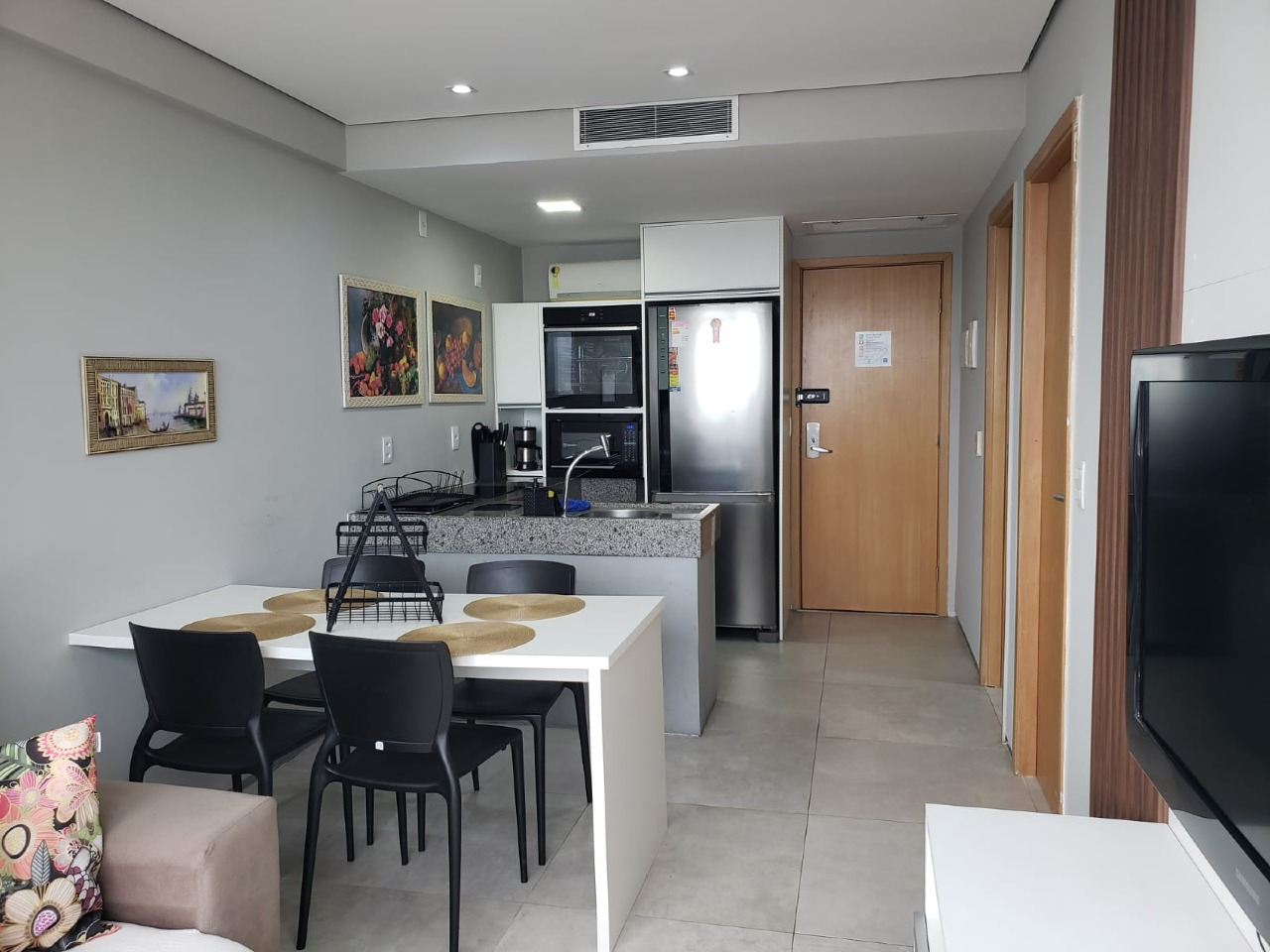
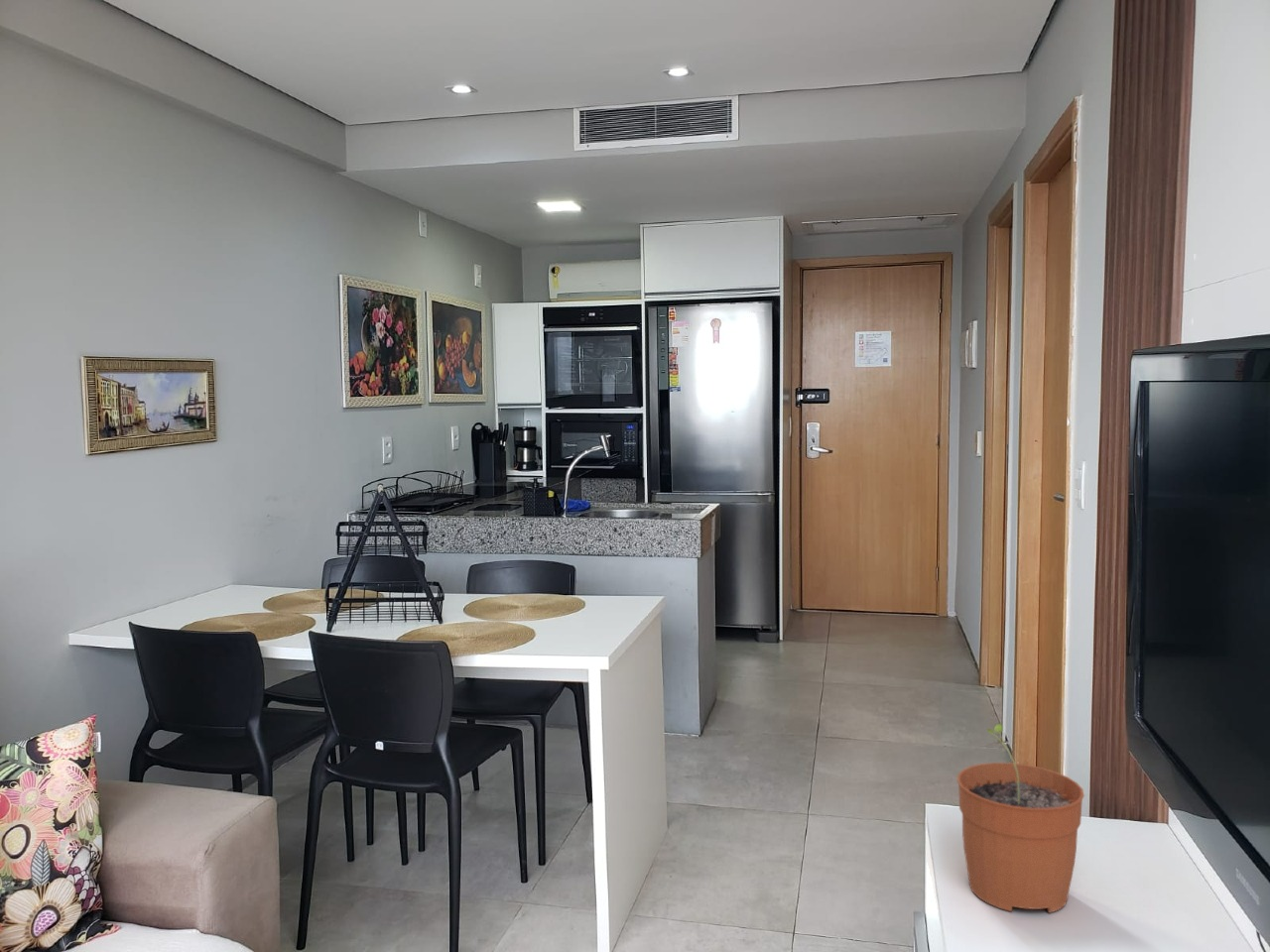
+ plant pot (1018, 810)
